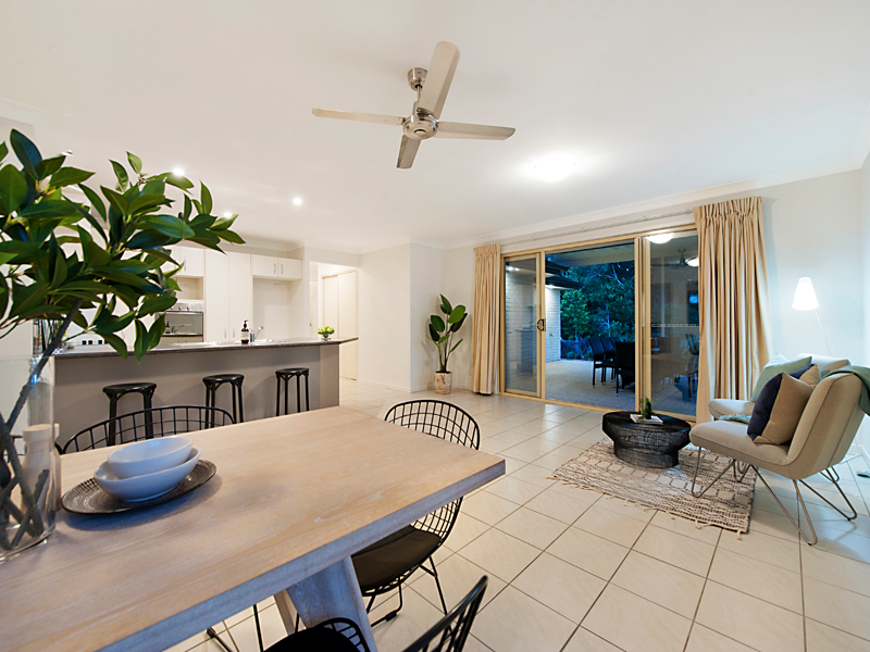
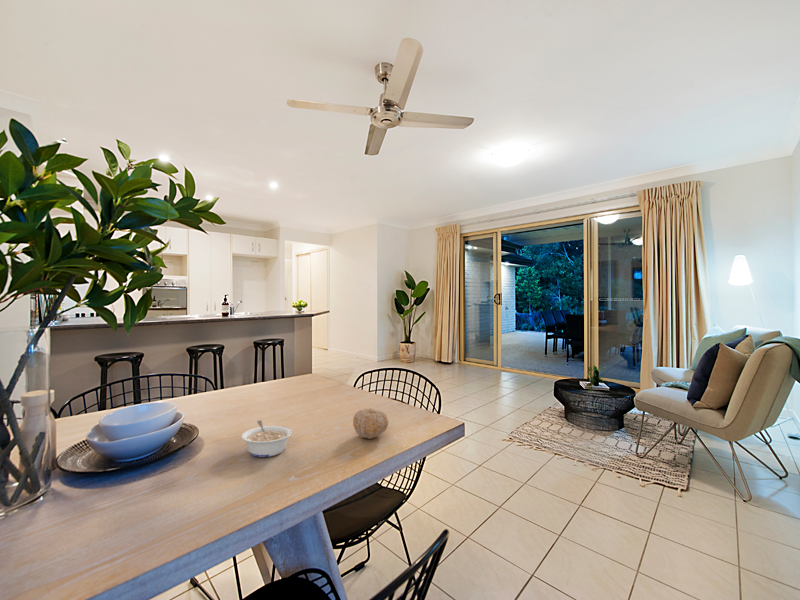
+ fruit (370, 423)
+ legume (265, 440)
